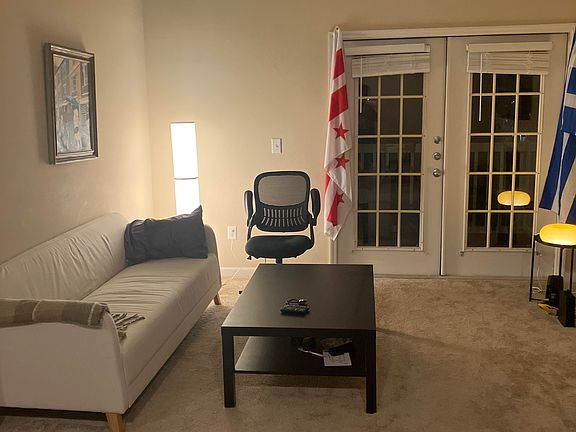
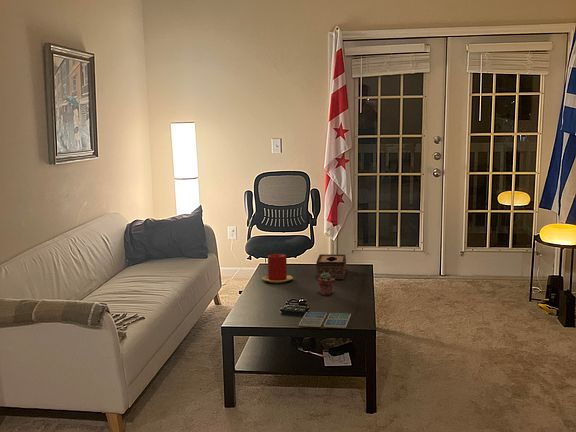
+ potted succulent (326, 283)
+ candle (277, 268)
+ tissue box (331, 266)
+ drink coaster (326, 320)
